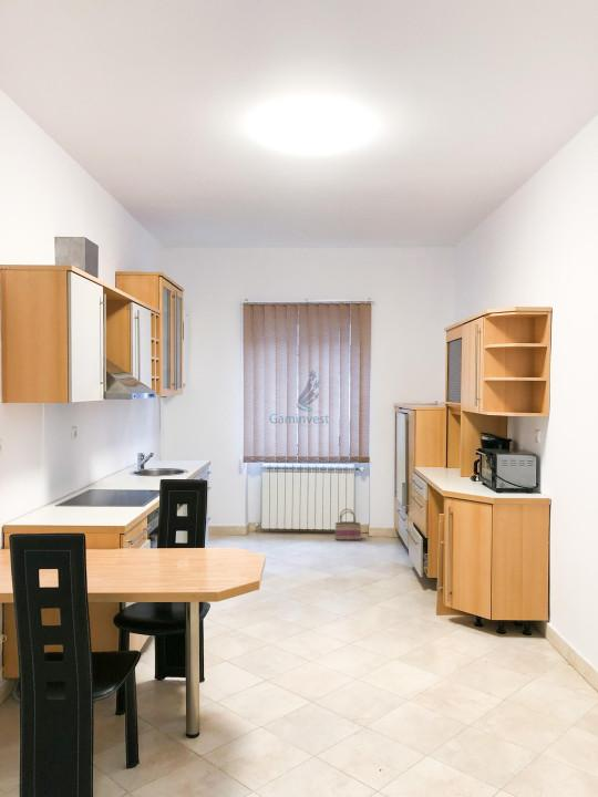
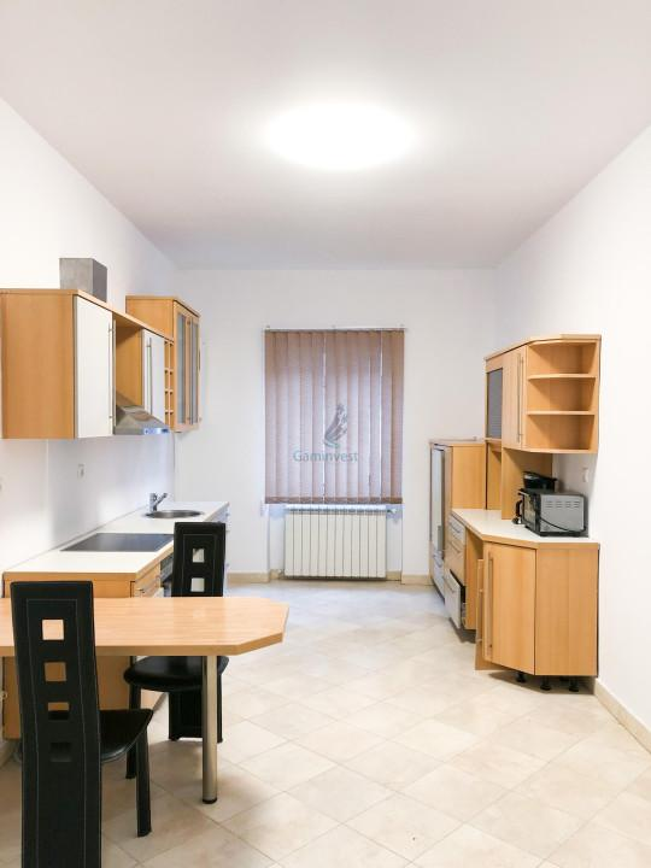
- basket (348, 524)
